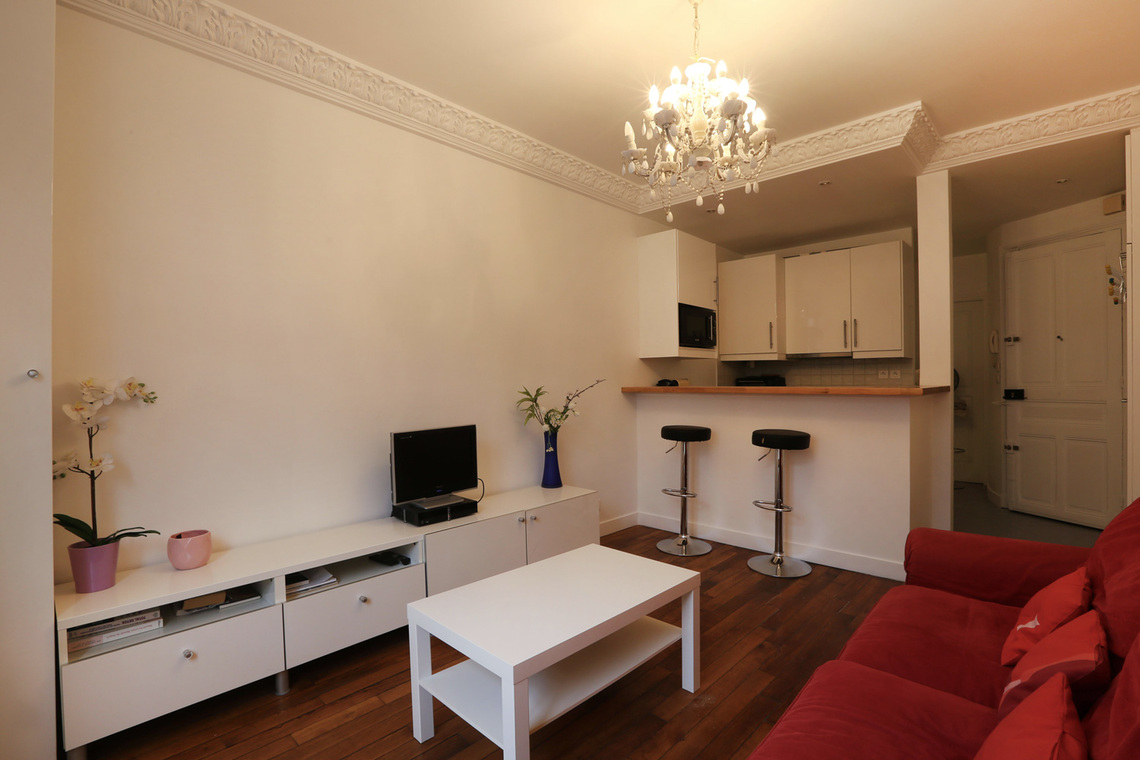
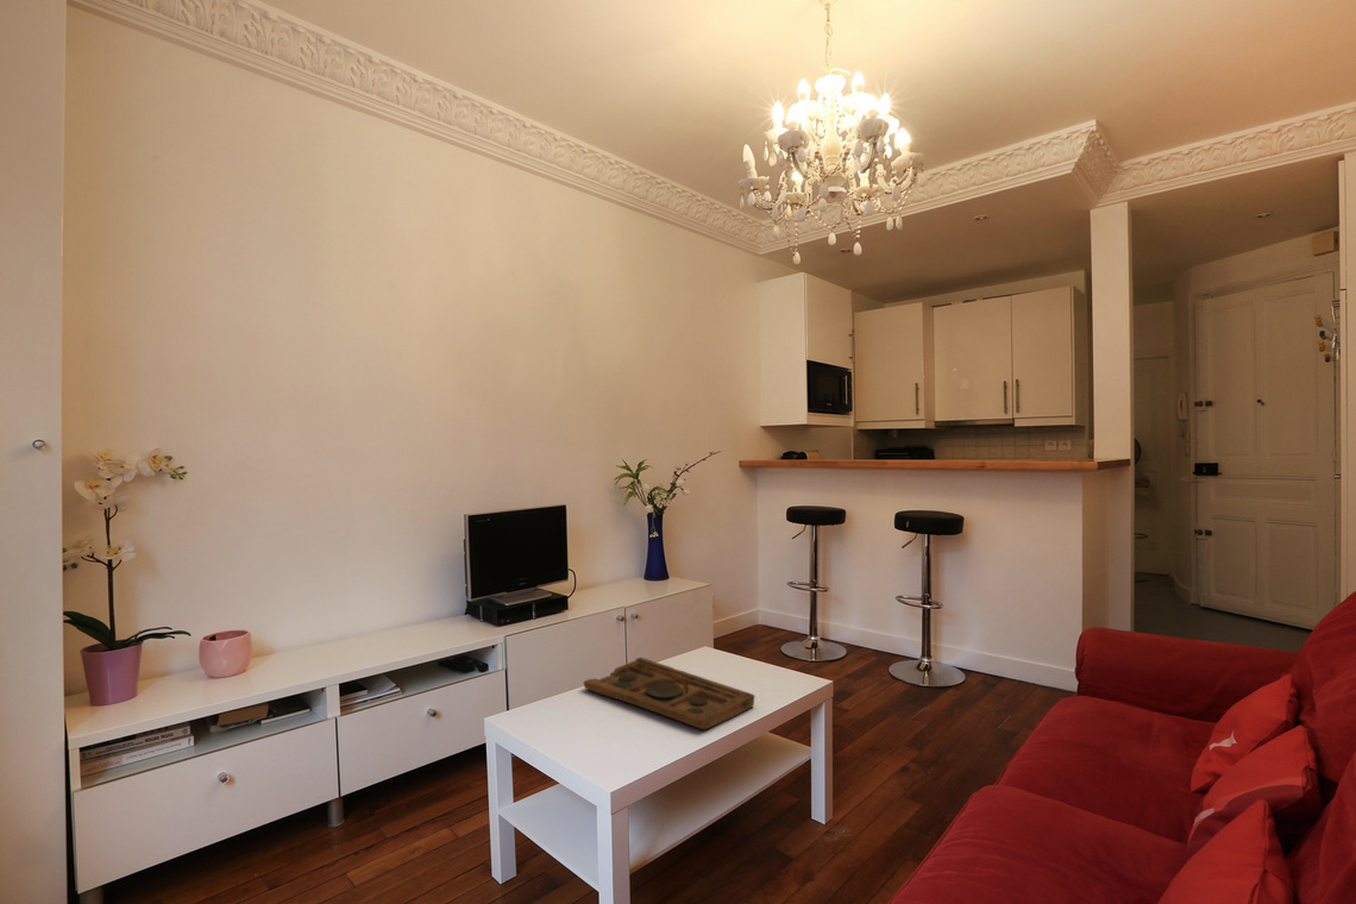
+ decorative tray (666, 690)
